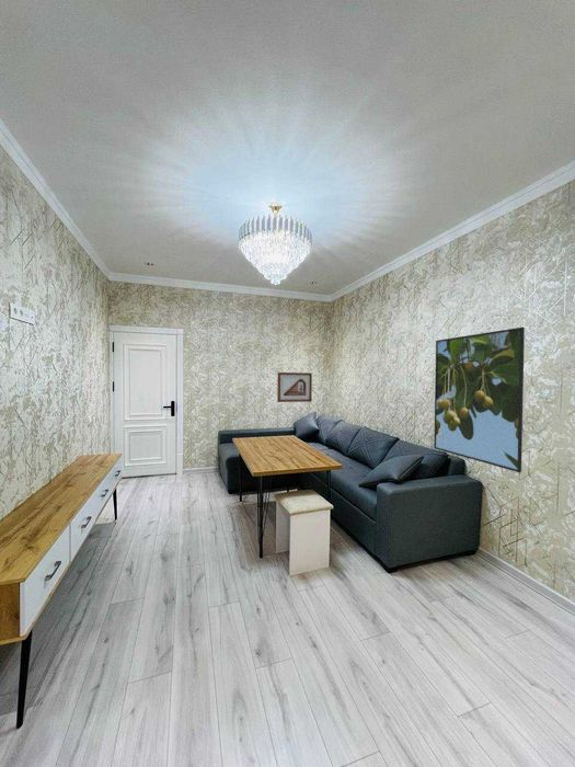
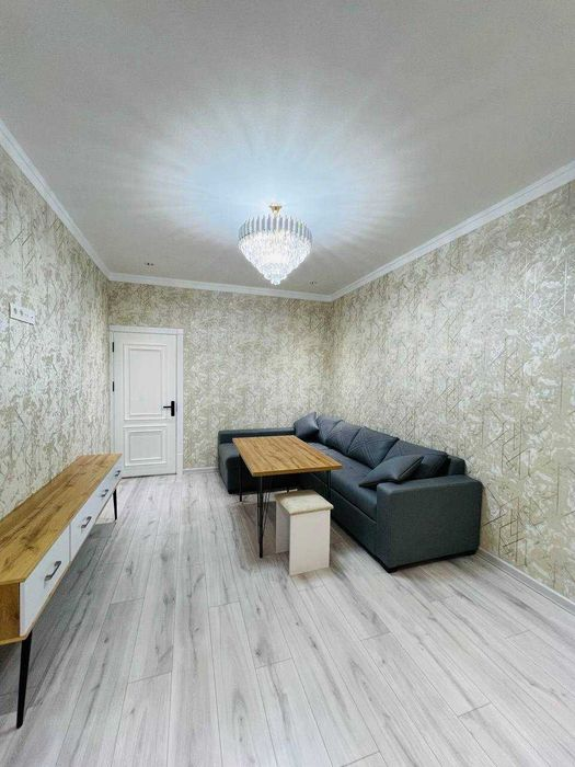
- picture frame (295, 387)
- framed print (472, 397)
